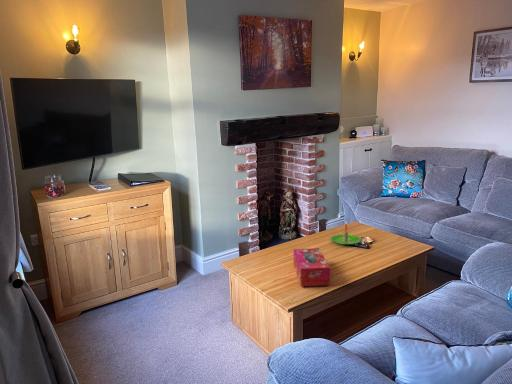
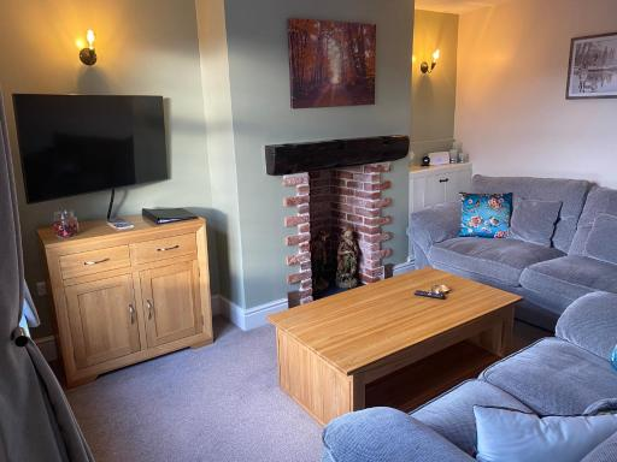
- tissue box (310, 266)
- candle (345, 232)
